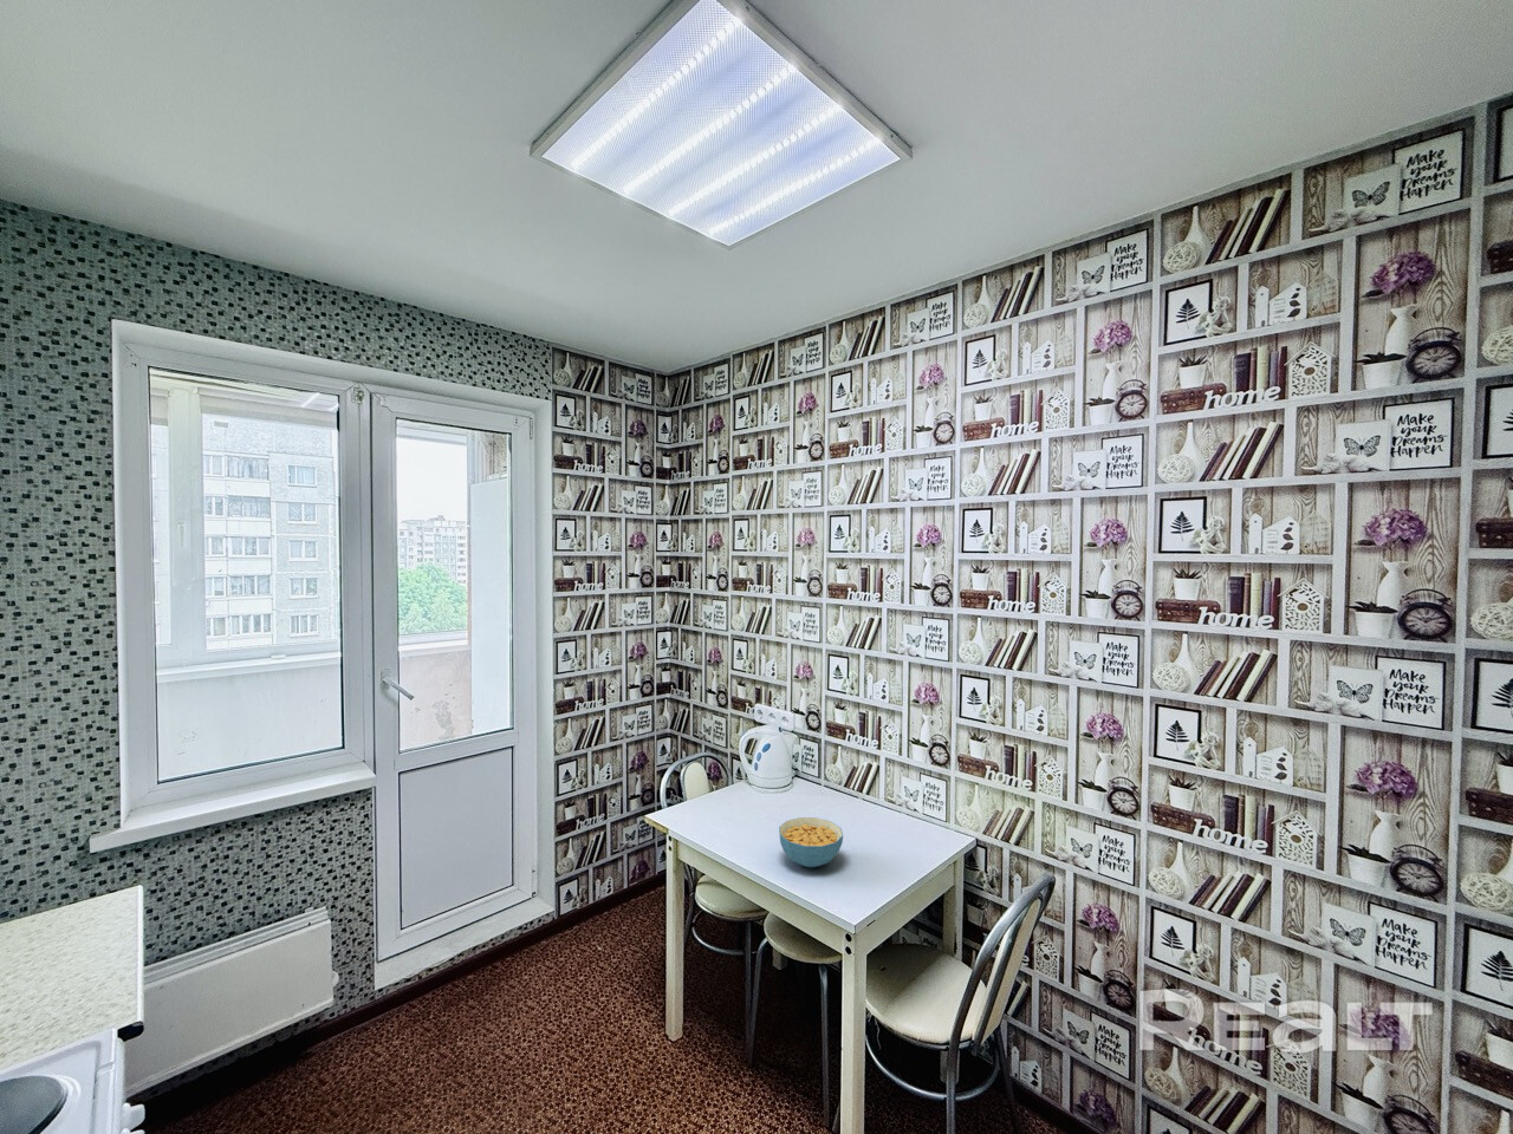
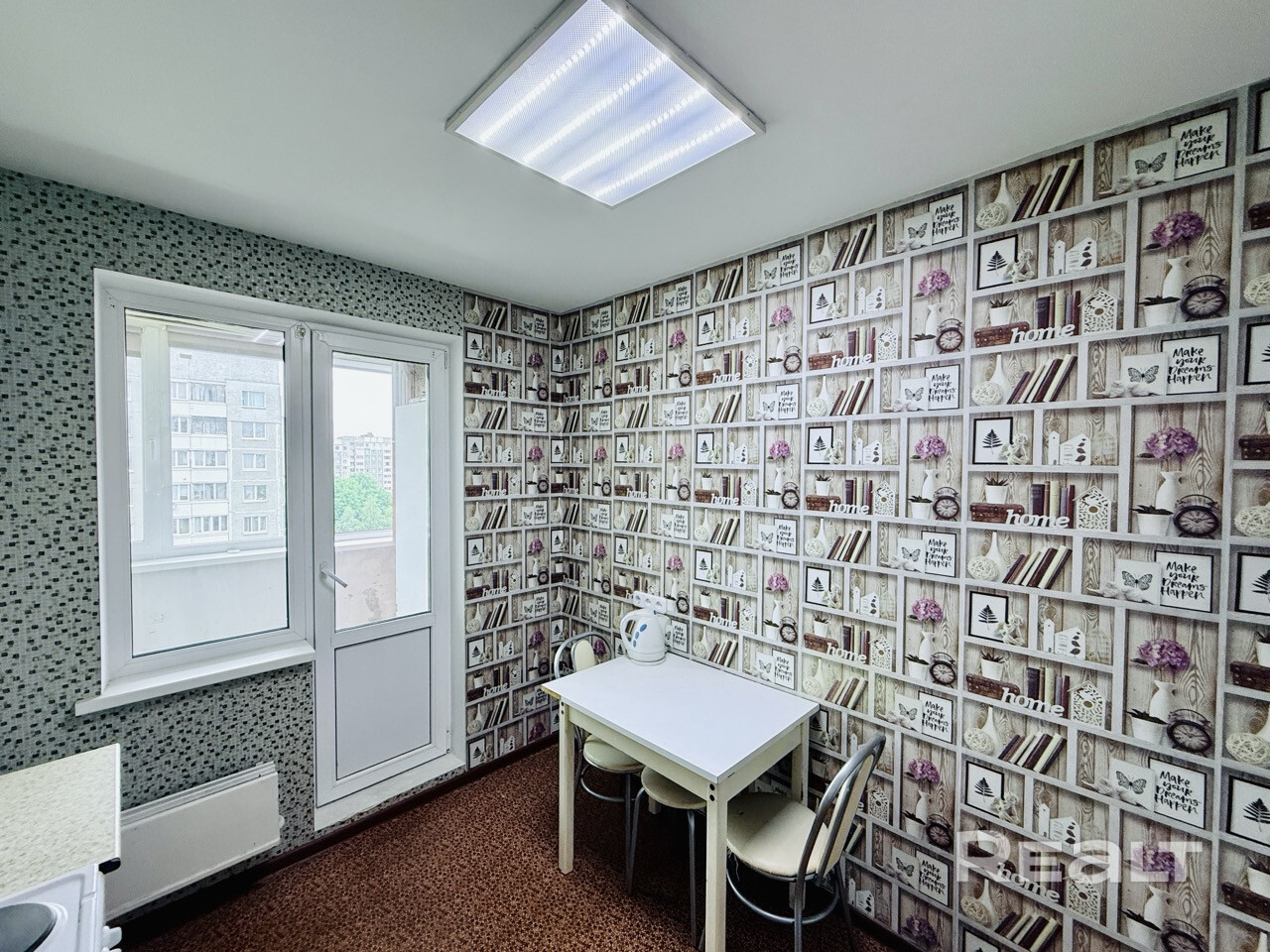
- cereal bowl (810, 846)
